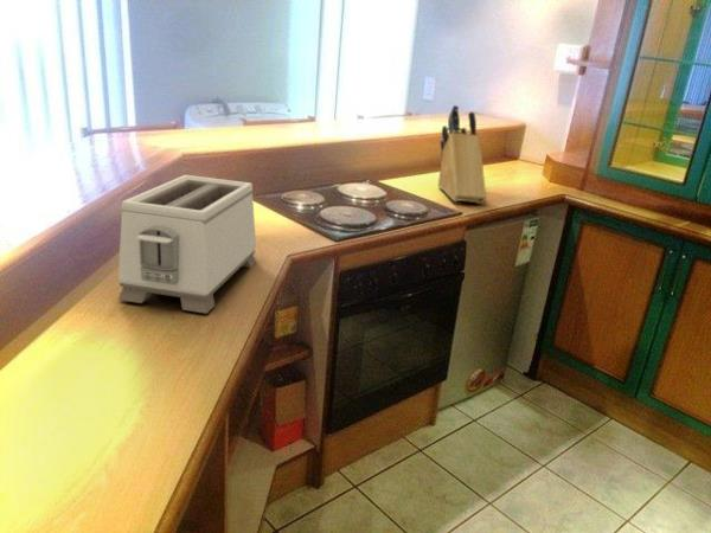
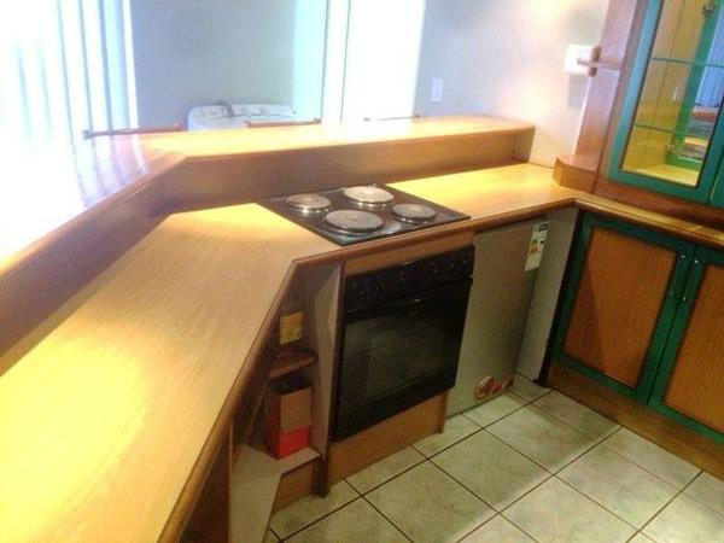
- toaster (190, 238)
- knife block (462, 152)
